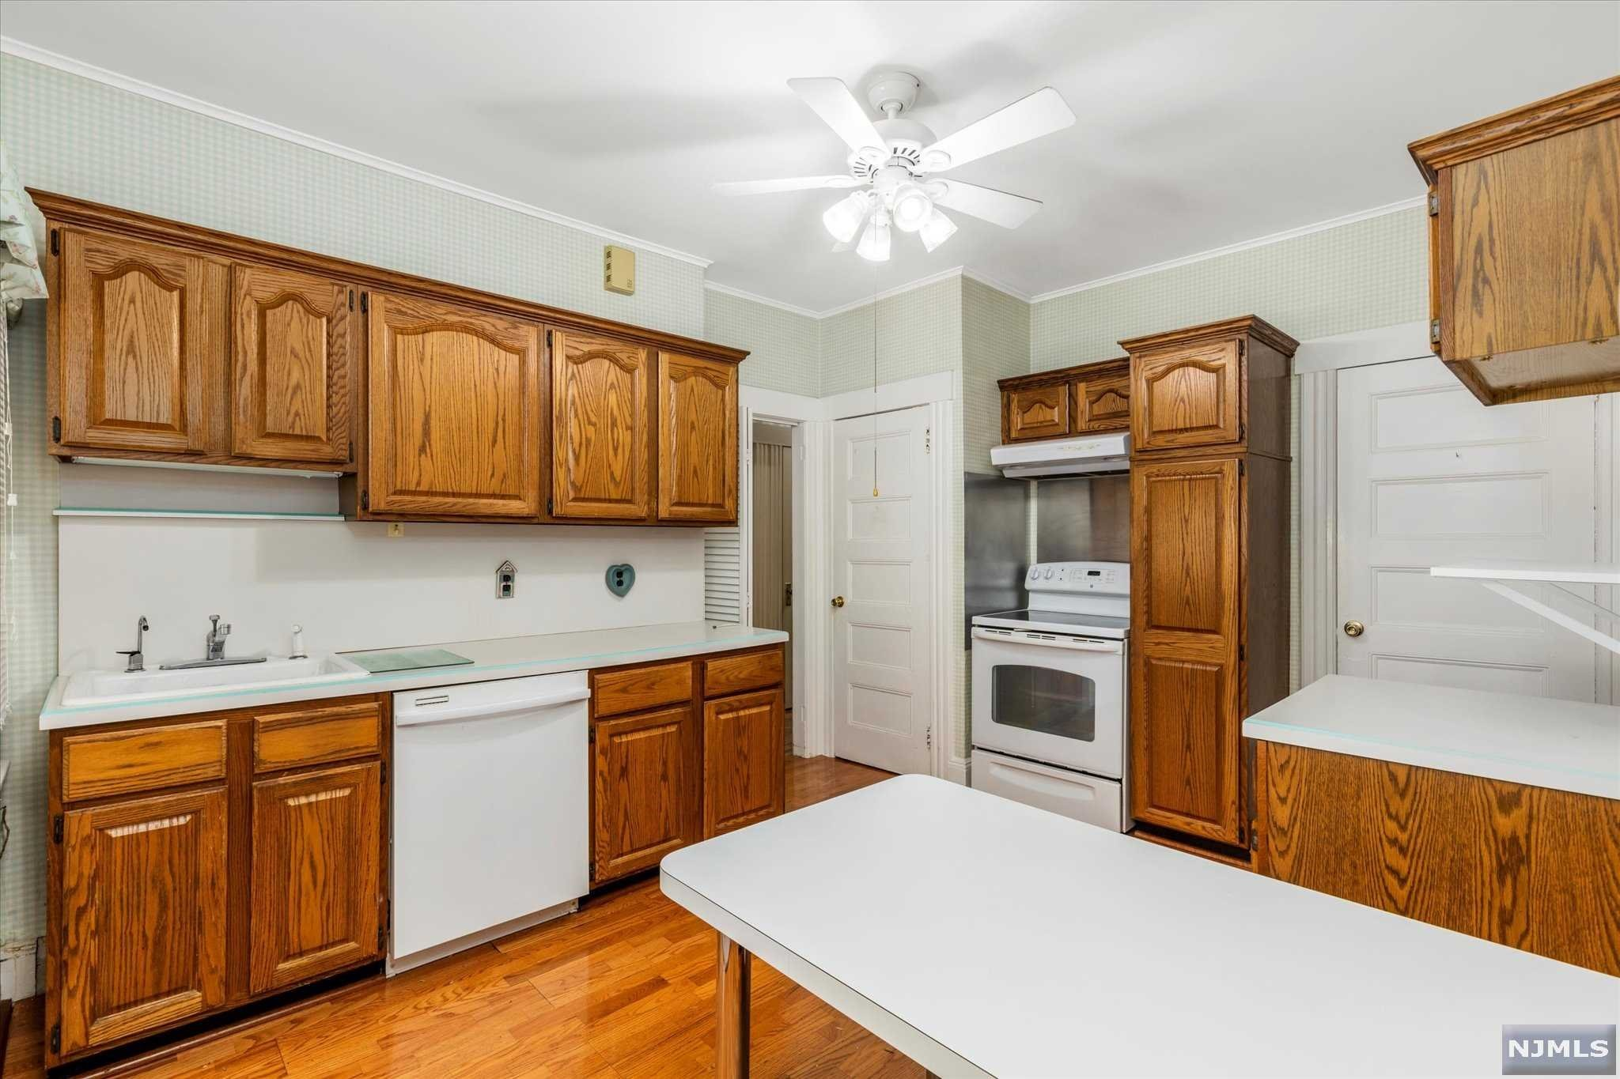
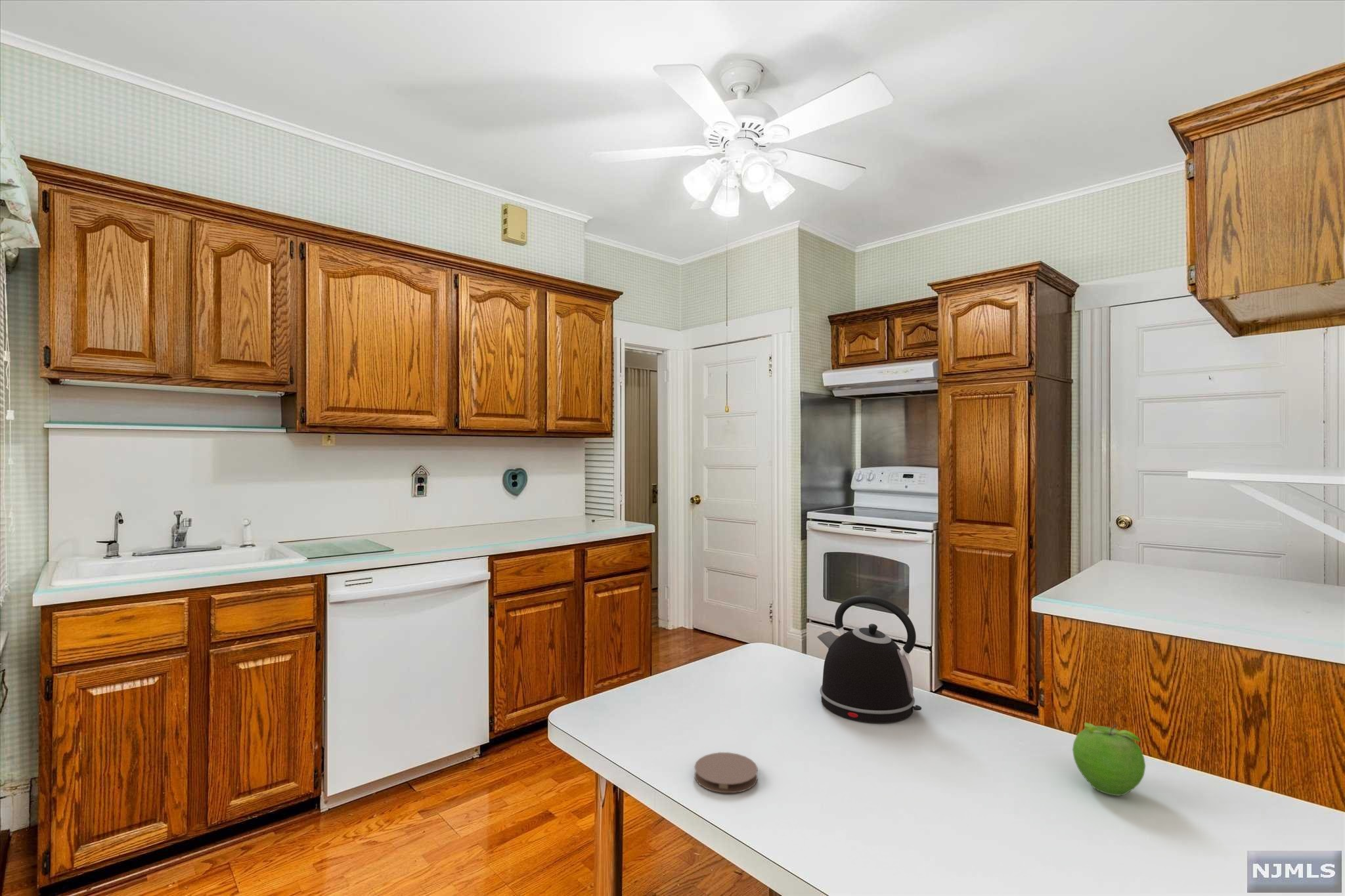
+ fruit (1108, 756)
+ kettle (867, 649)
+ coaster (726, 771)
